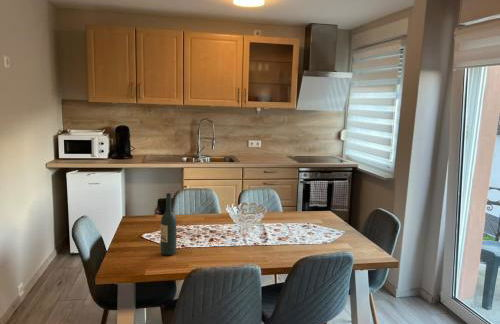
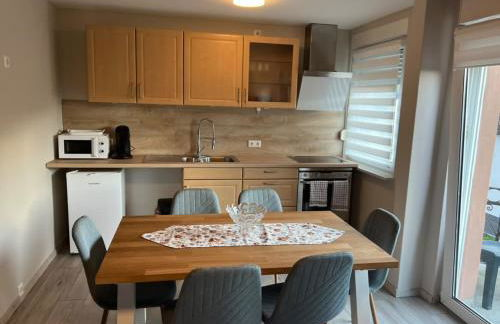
- wine bottle (168, 223)
